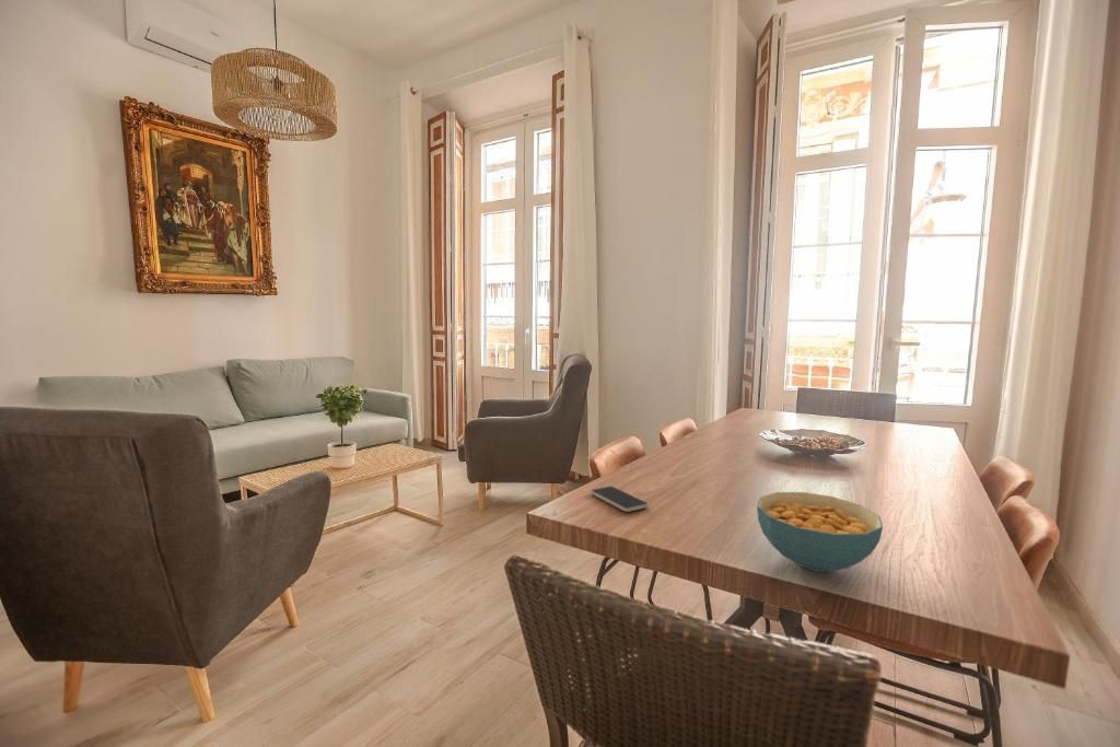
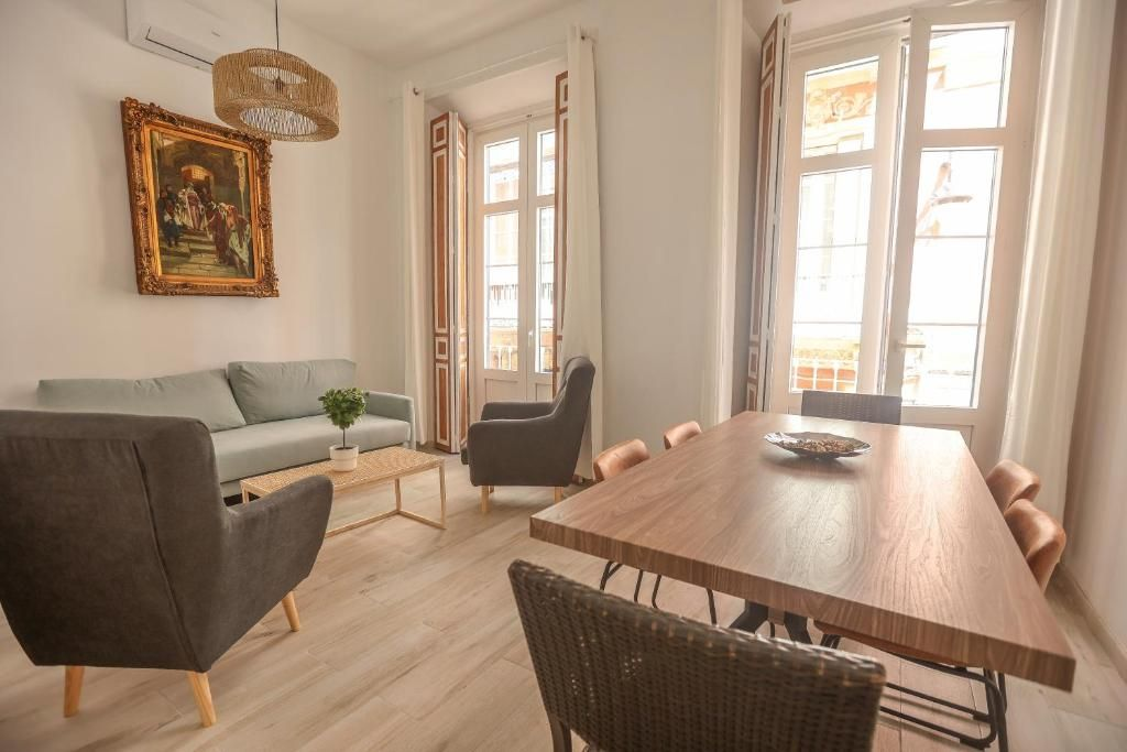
- cereal bowl (815, 537)
- smartphone (618, 498)
